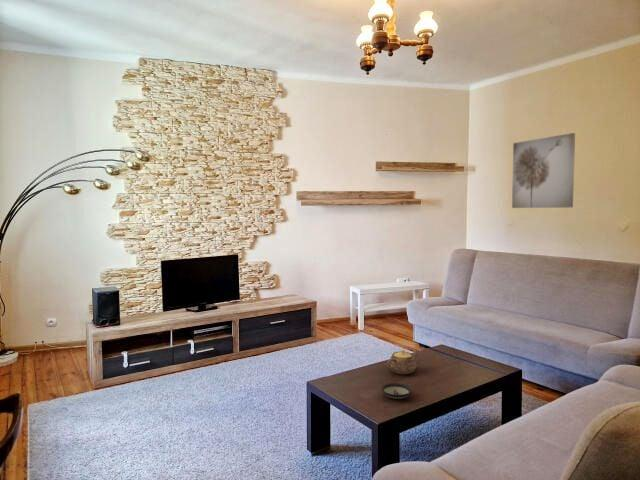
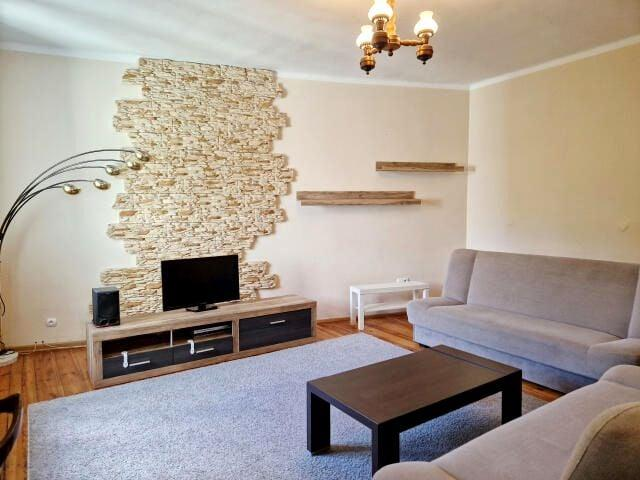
- teapot (403, 360)
- wall art (541, 173)
- saucer (396, 392)
